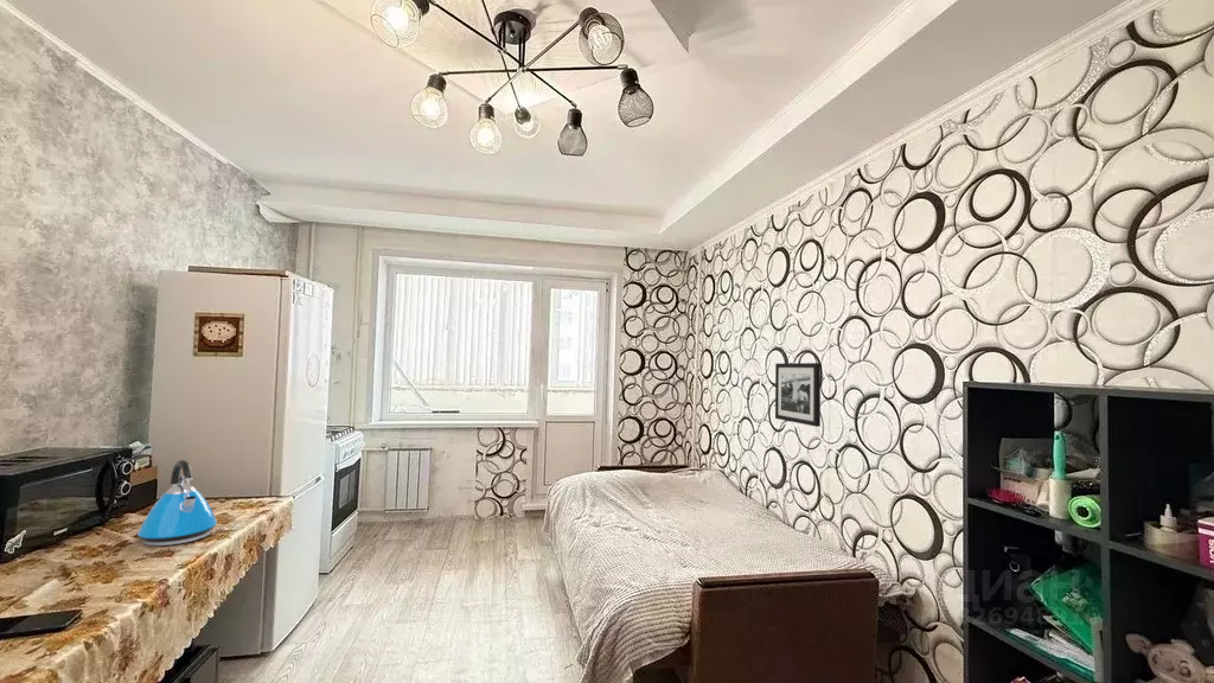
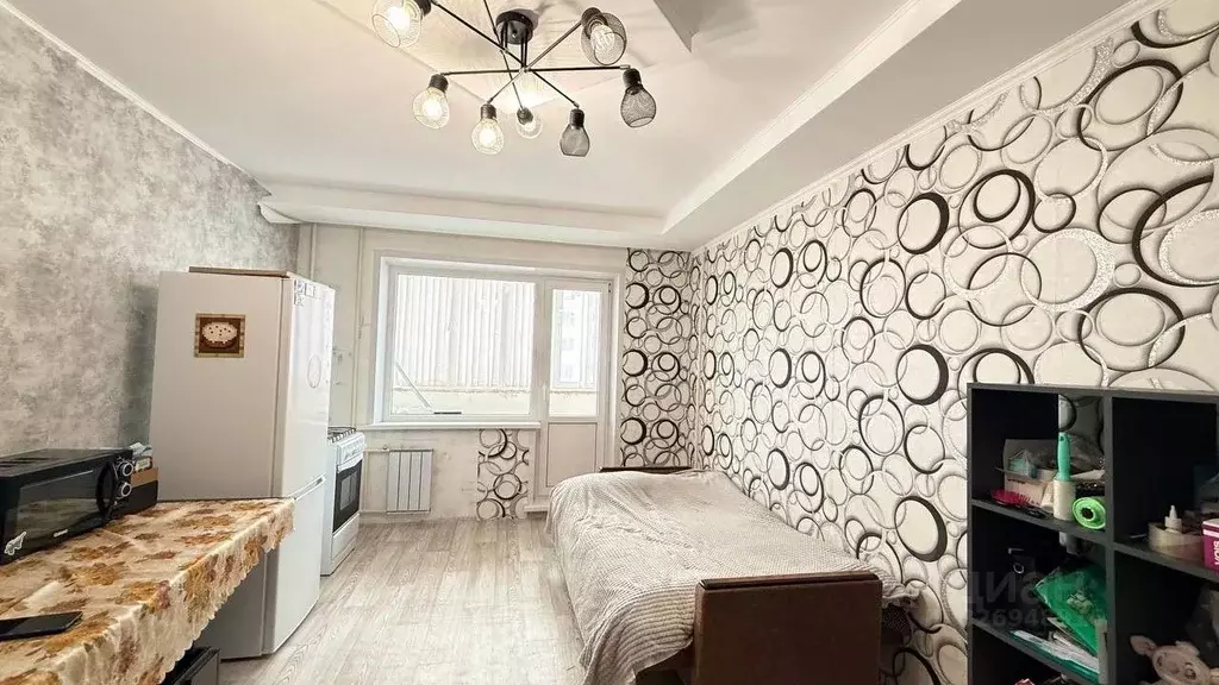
- picture frame (796, 392)
- kettle (179, 498)
